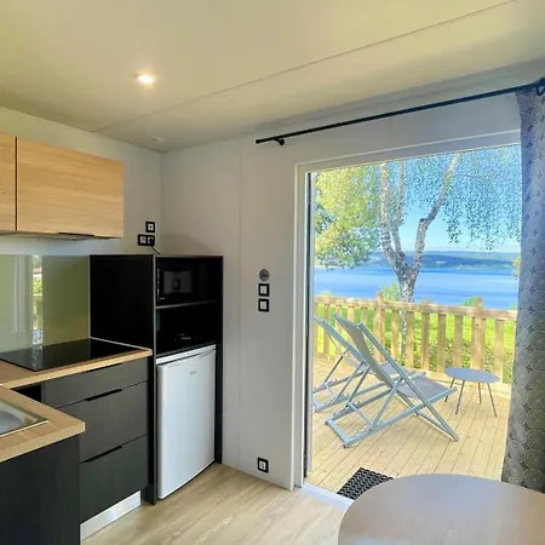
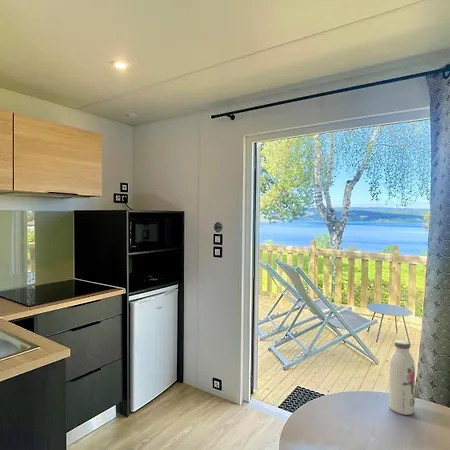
+ water bottle (401, 375)
